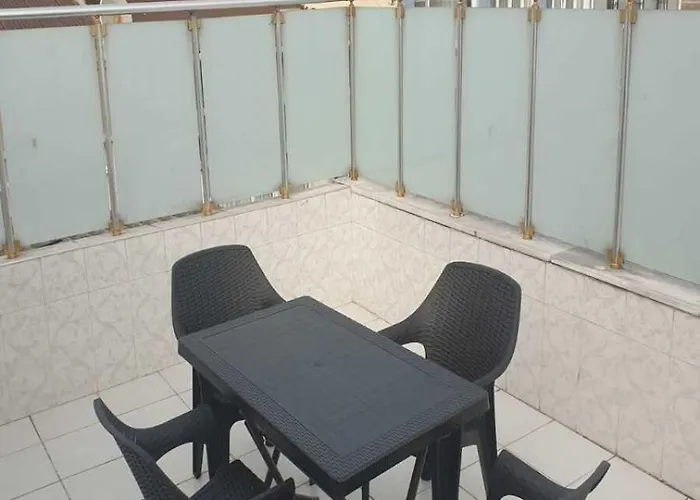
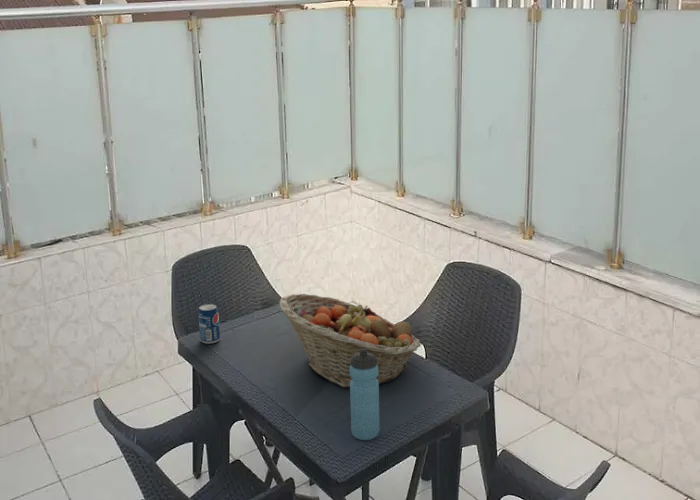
+ fruit basket (348, 333)
+ beverage can (209, 323)
+ water bottle (364, 392)
